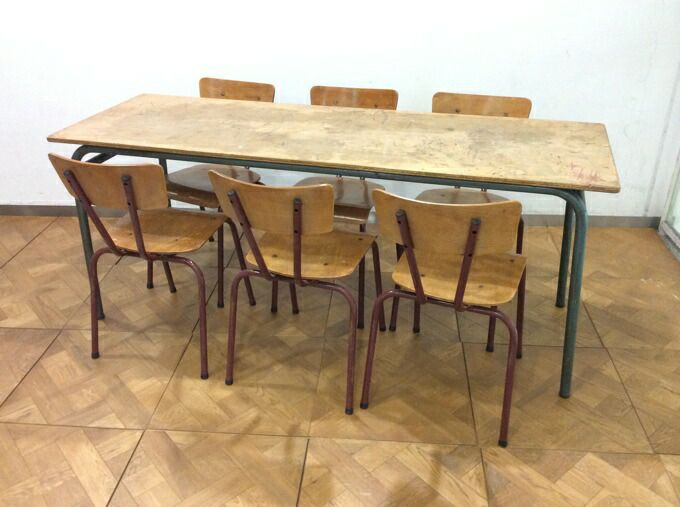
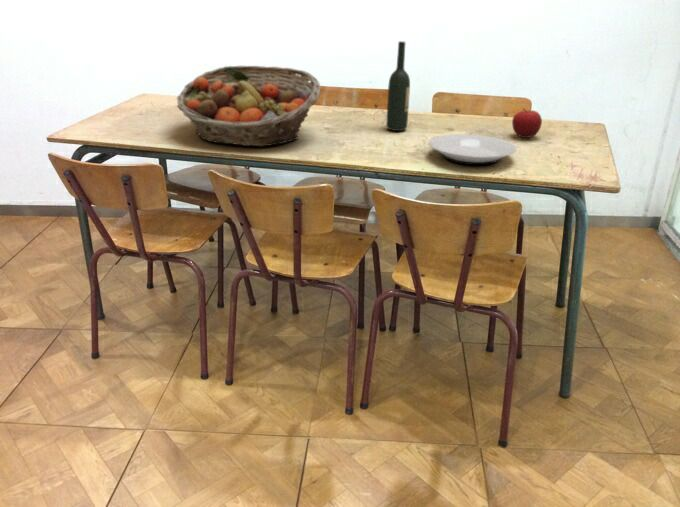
+ fruit (526, 122)
+ fruit basket (249, 104)
+ plate (471, 151)
+ wine bottle (399, 86)
